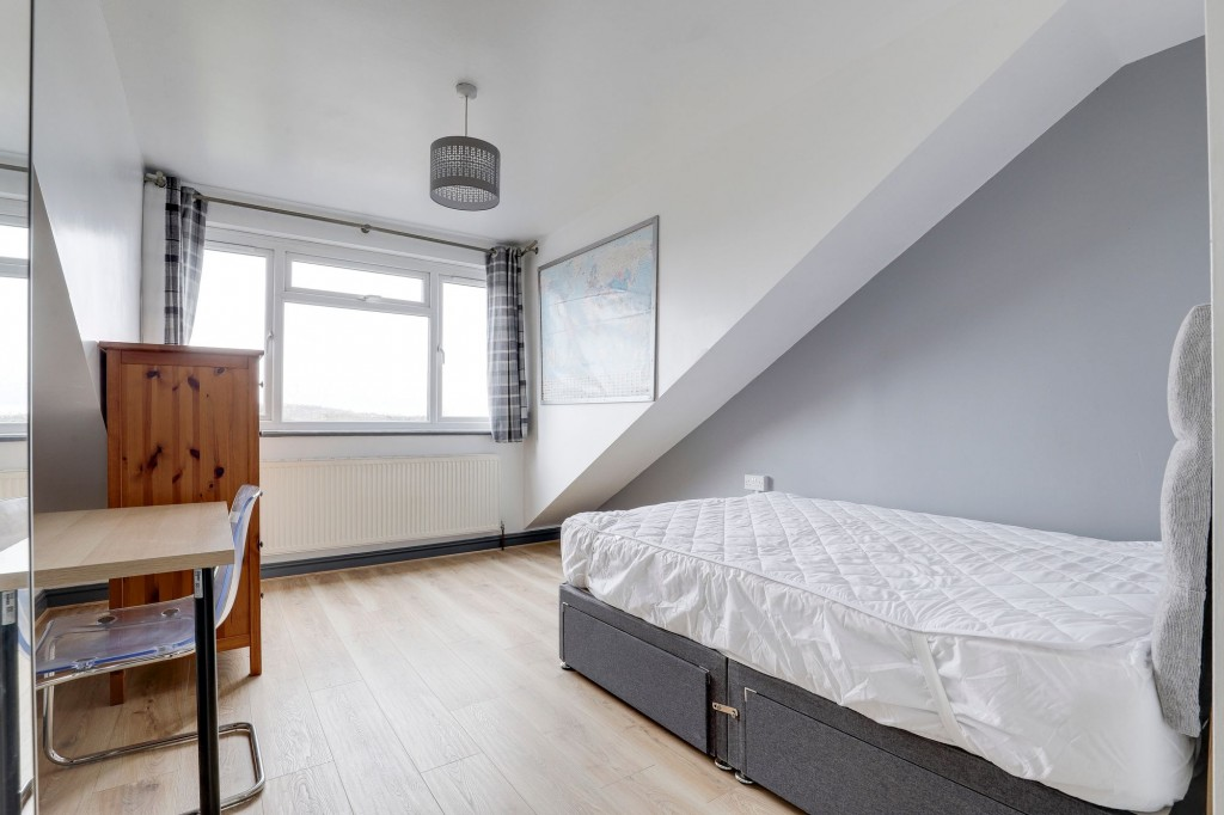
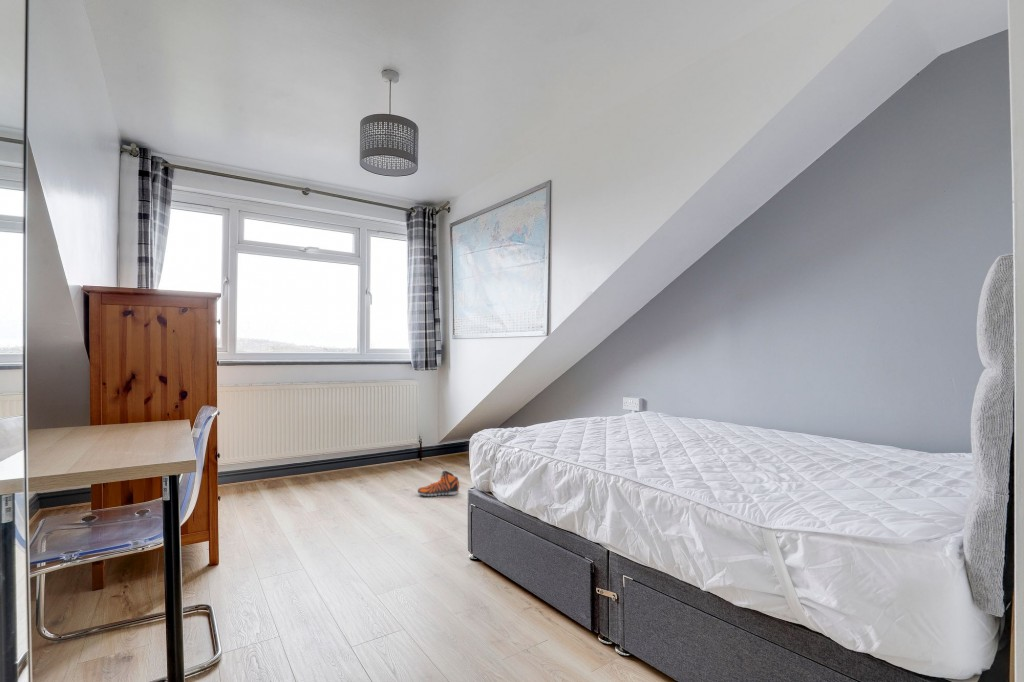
+ sneaker (438, 482)
